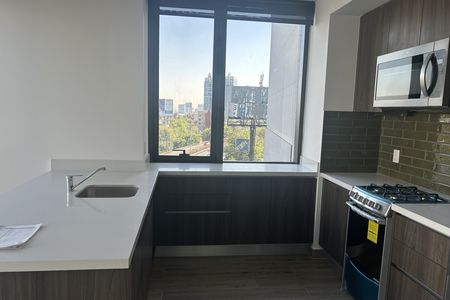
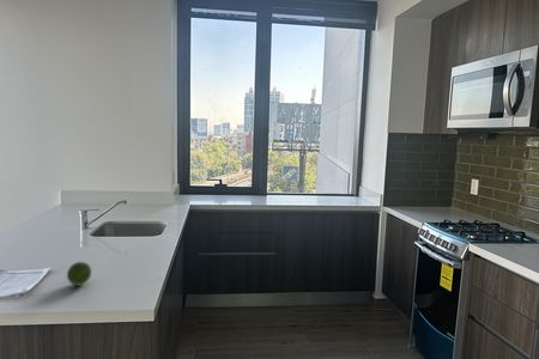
+ fruit (79, 273)
